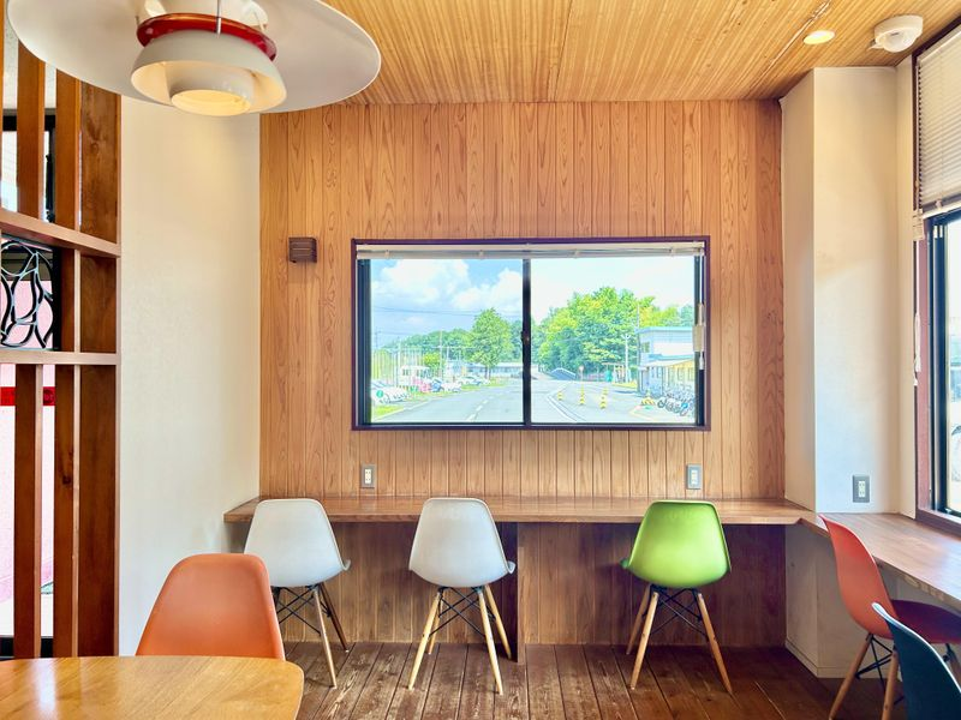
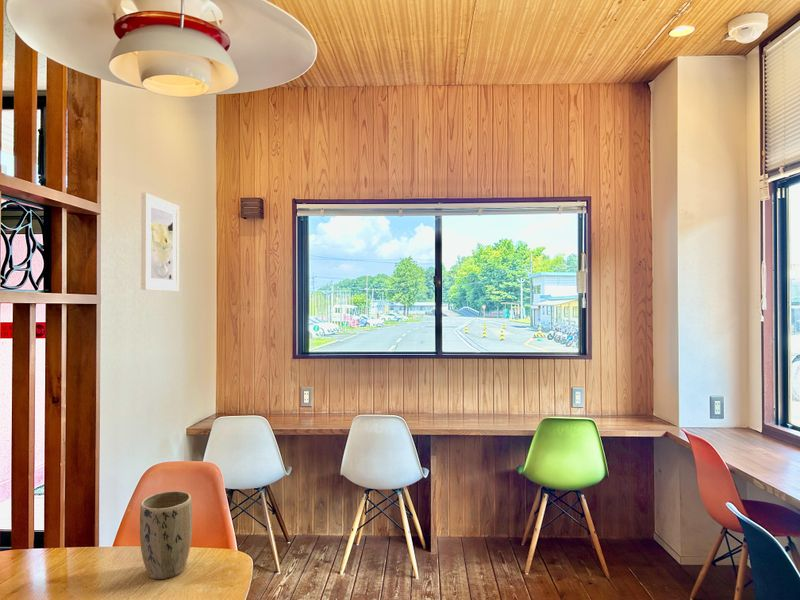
+ plant pot (166, 534)
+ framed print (161, 245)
